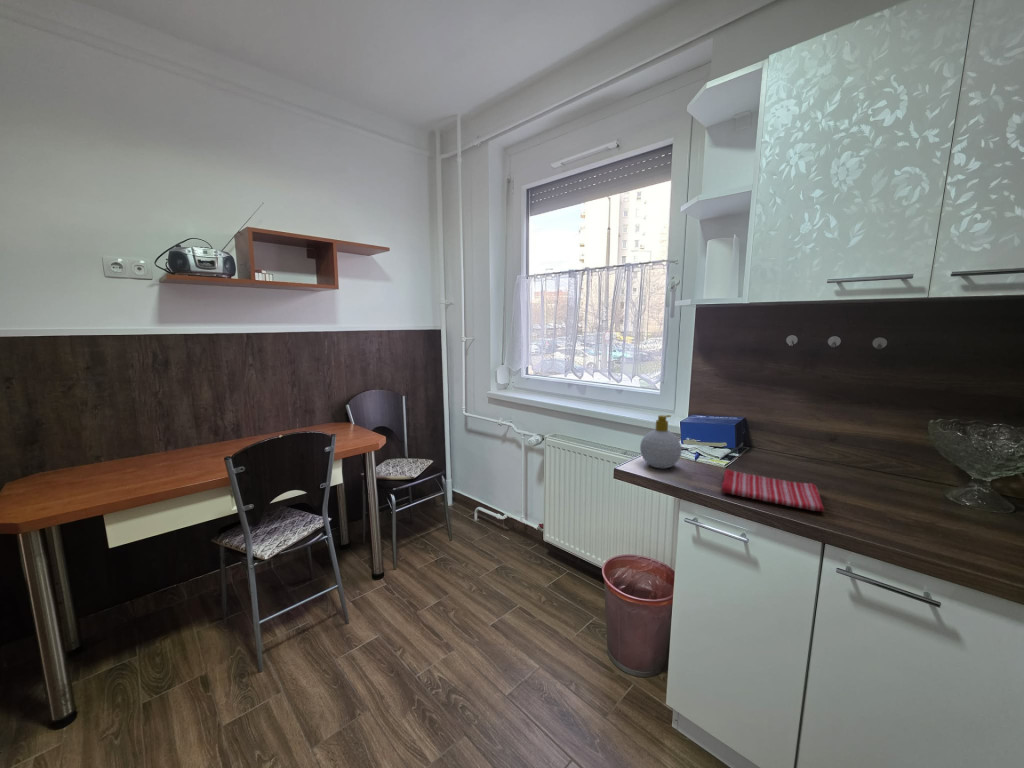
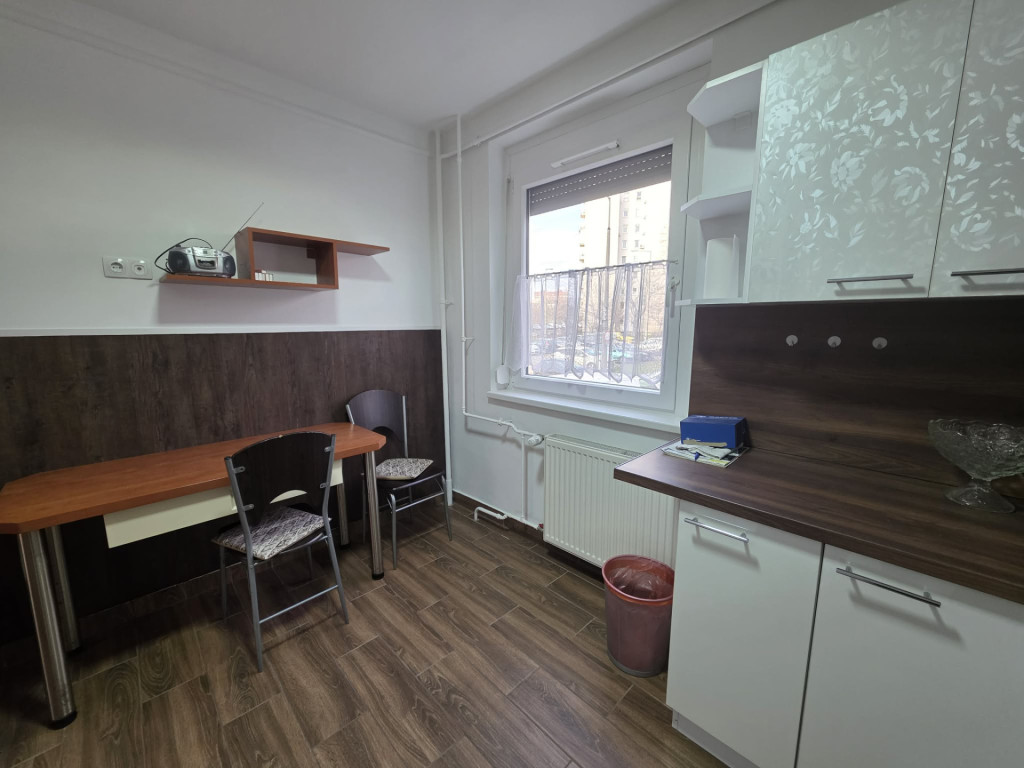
- dish towel (768, 488)
- soap bottle (660, 440)
